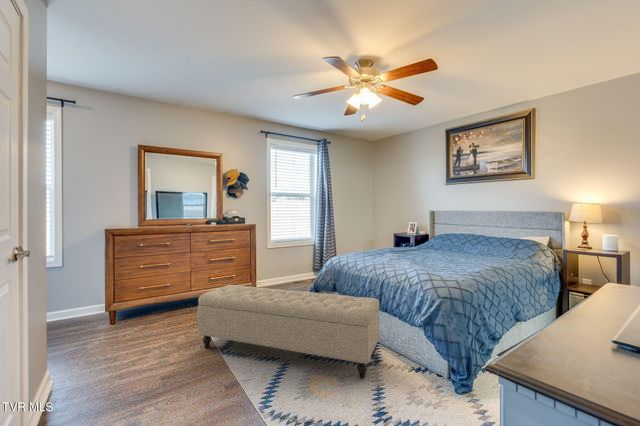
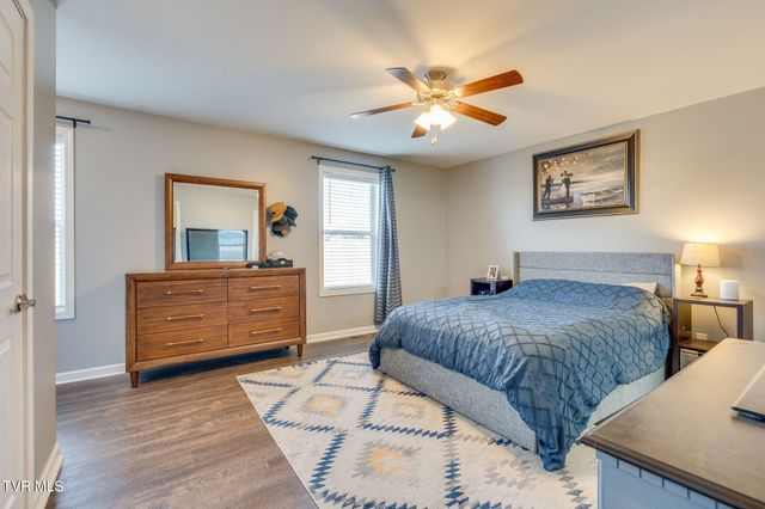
- bench (286, 323)
